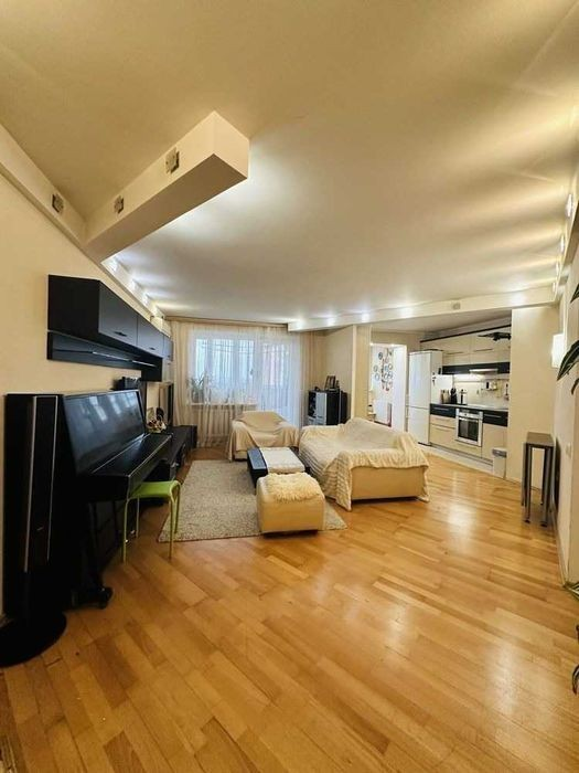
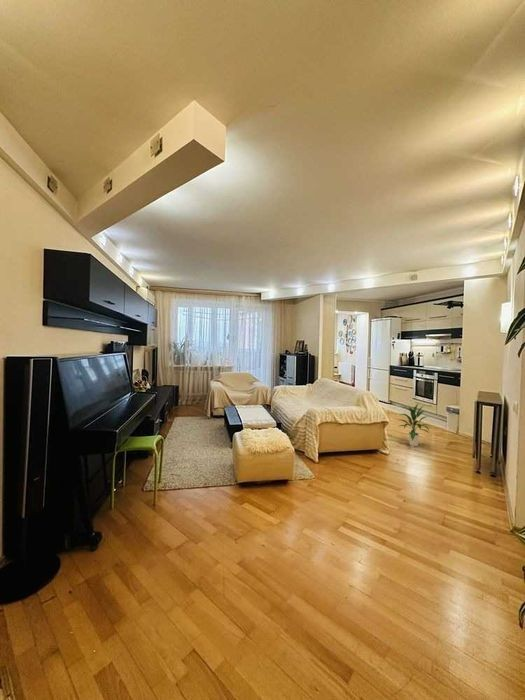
+ indoor plant (413, 424)
